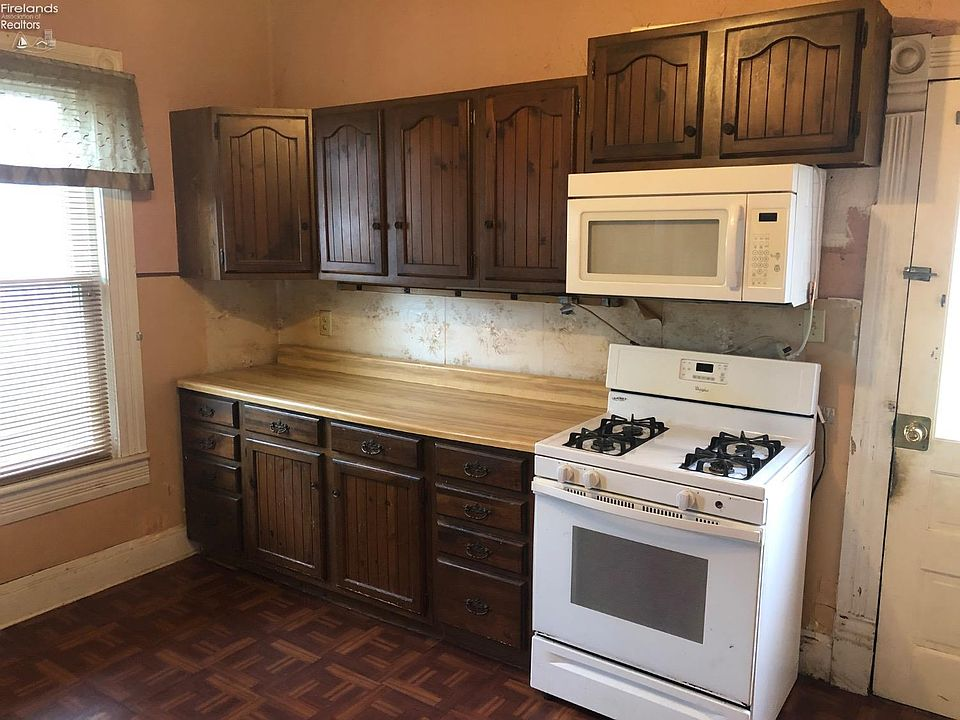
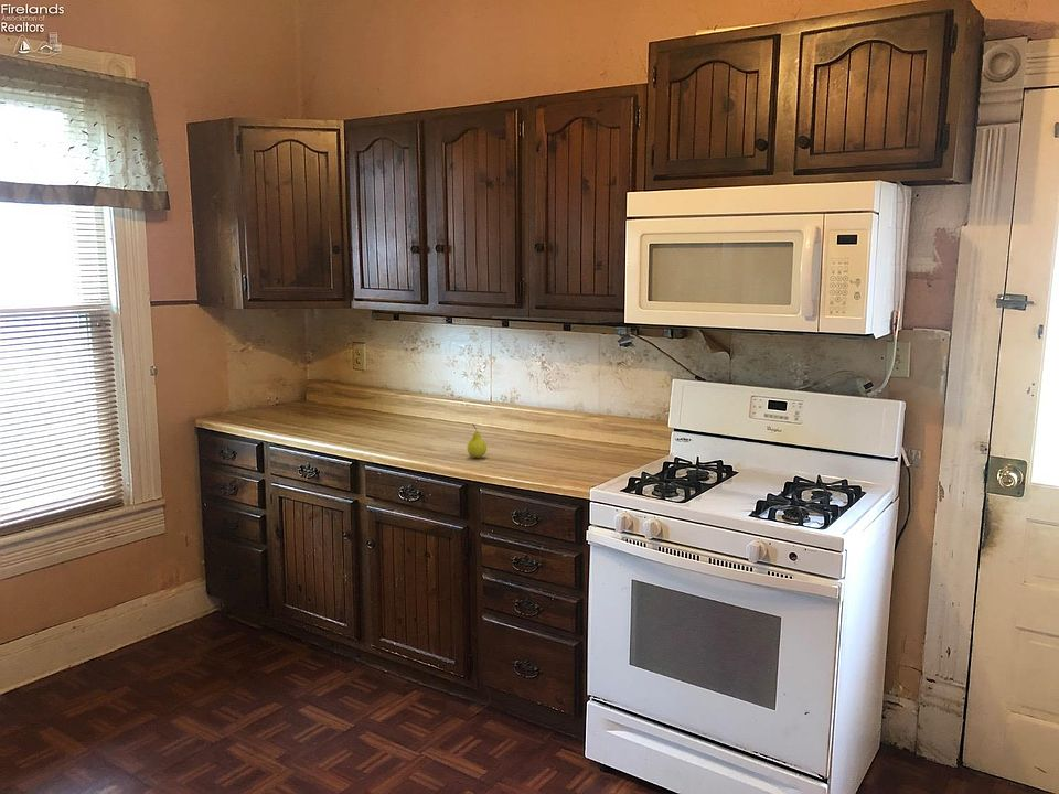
+ fruit (477, 440)
